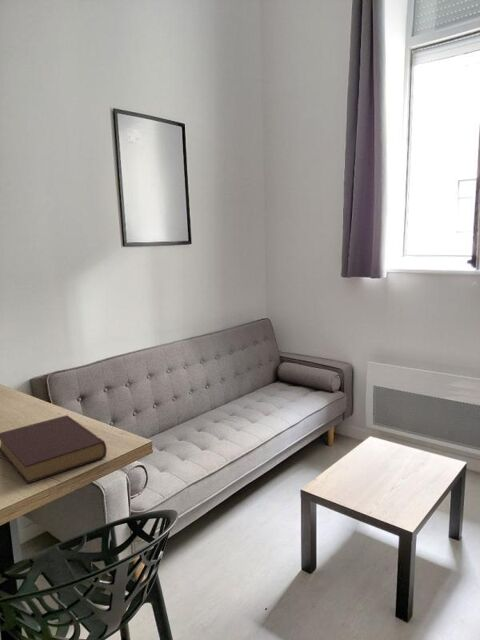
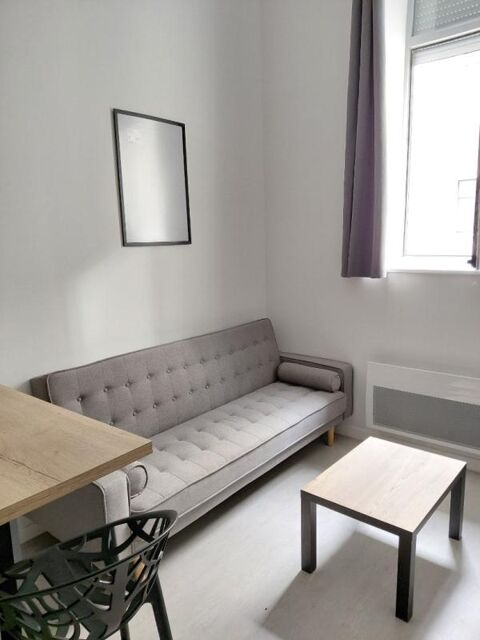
- book (50, 444)
